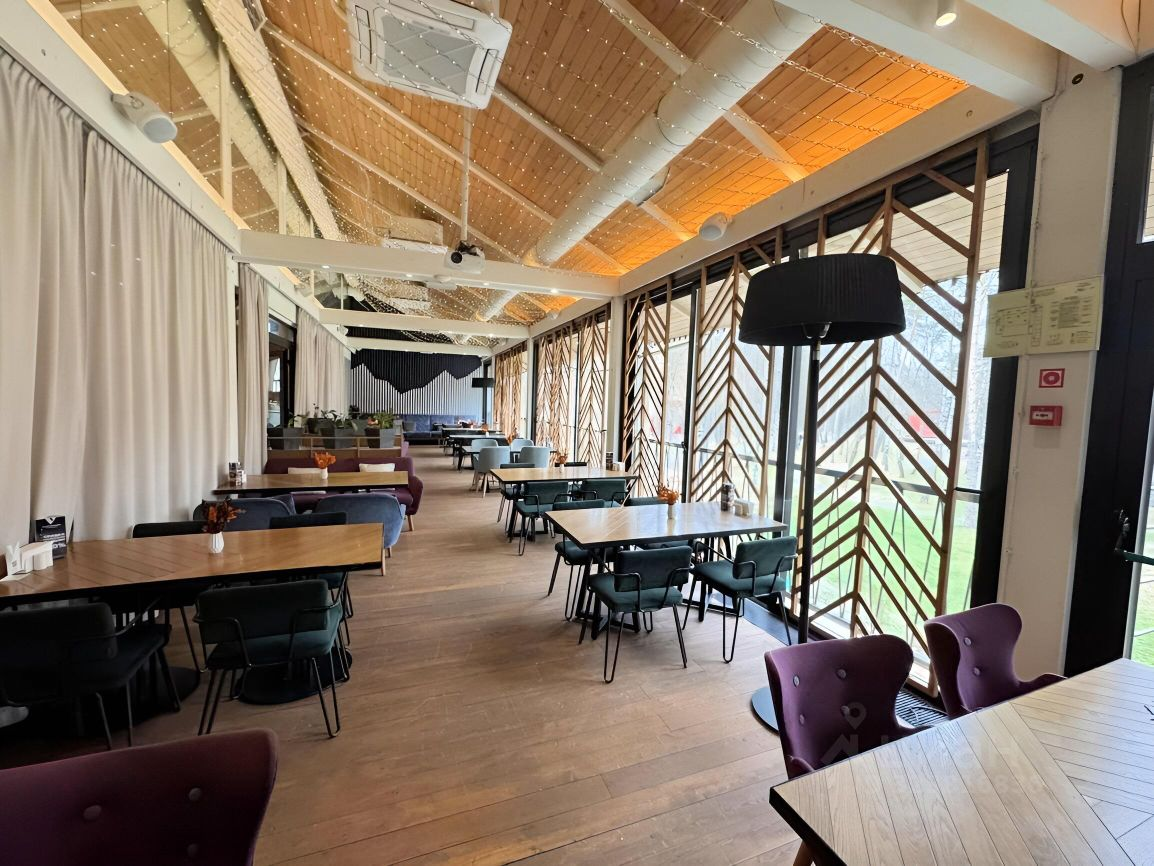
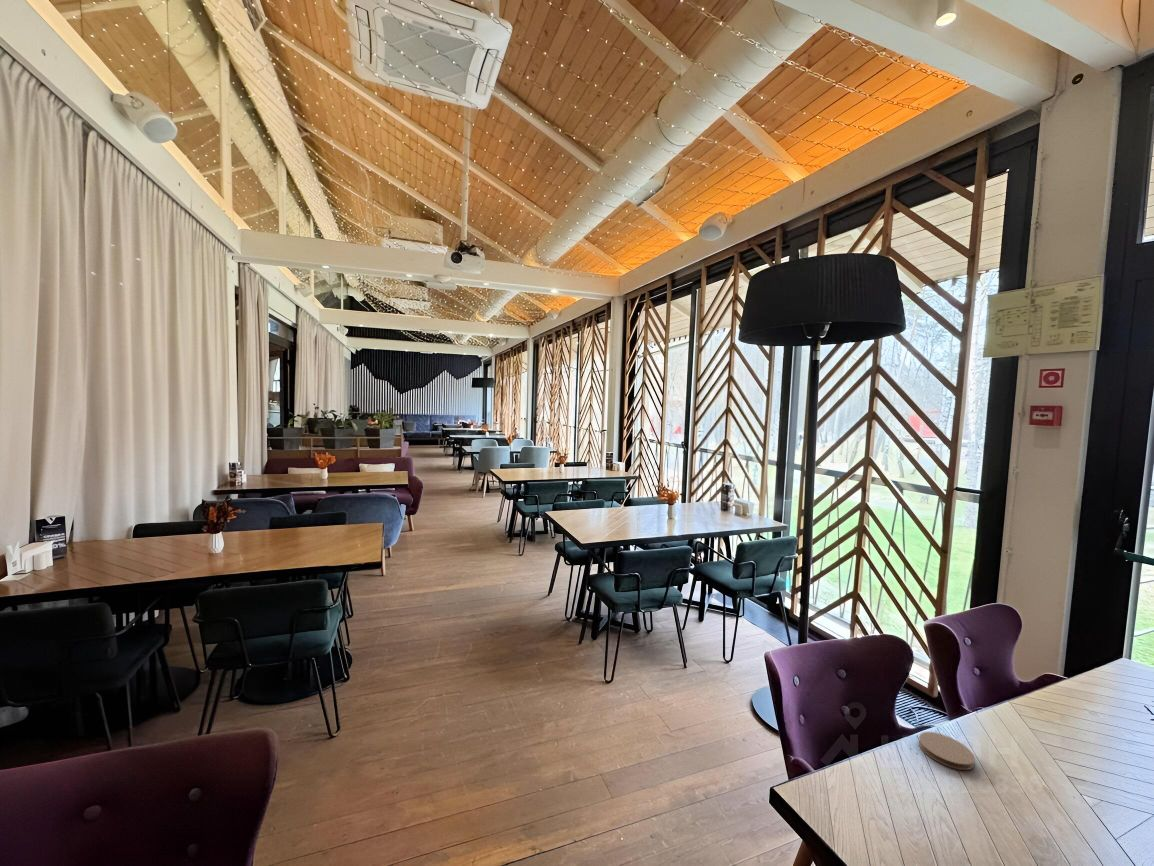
+ coaster (945, 750)
